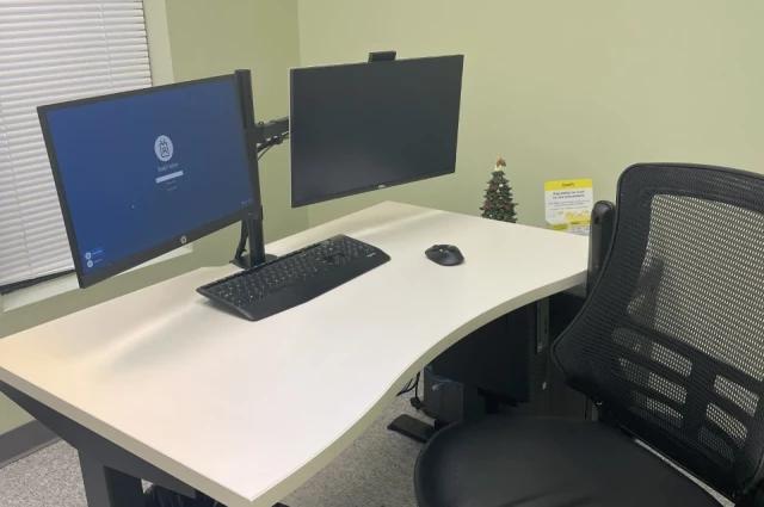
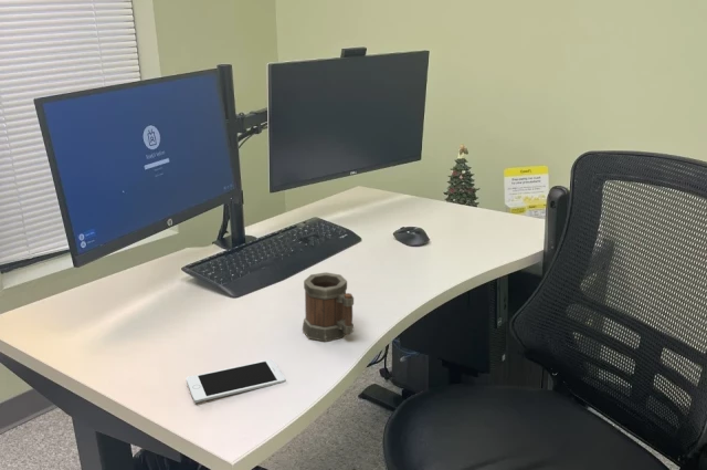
+ mug (329, 307)
+ cell phone (235, 379)
